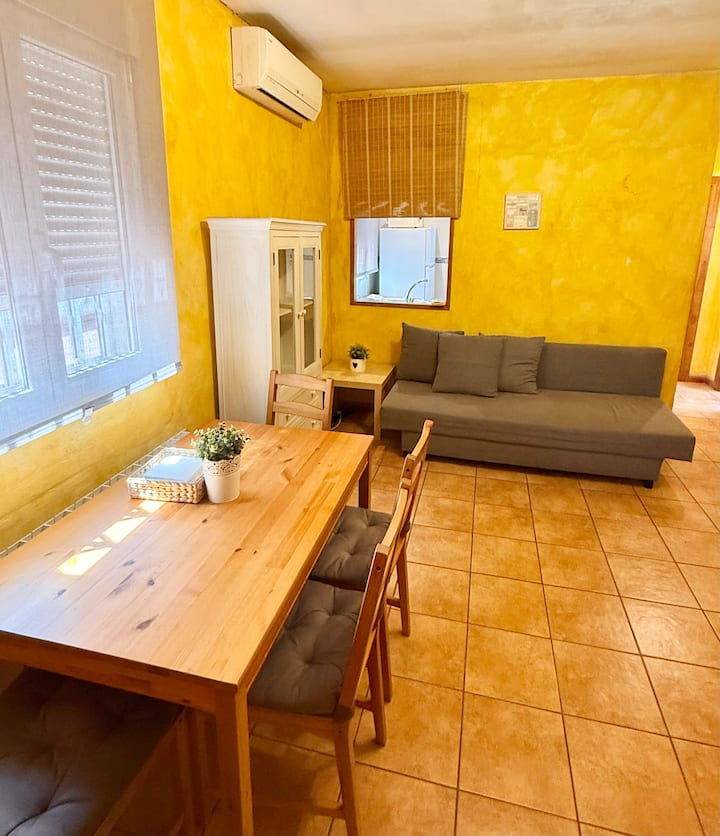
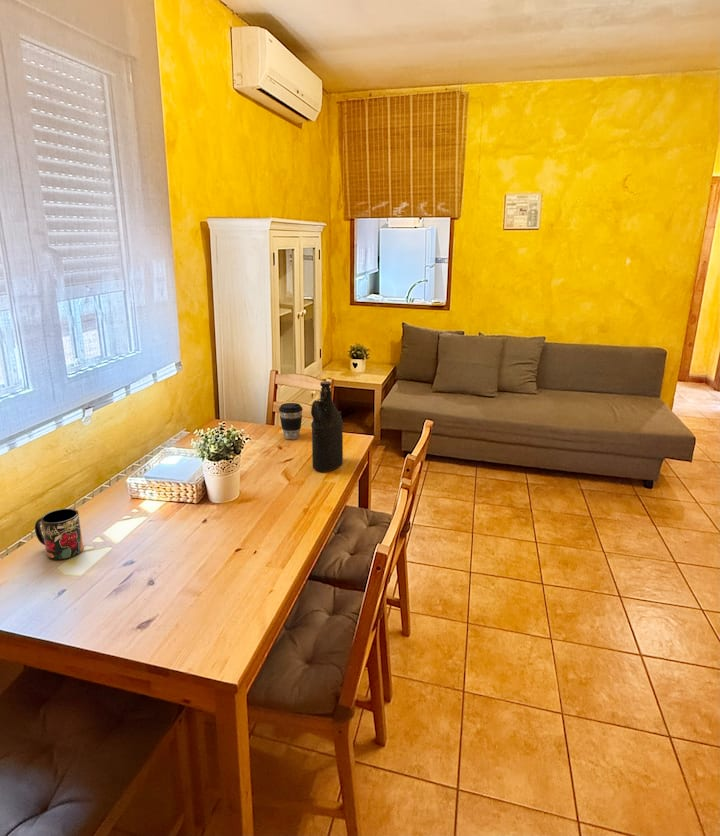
+ coffee cup (291, 421)
+ mug (56, 532)
+ bottle (327, 424)
